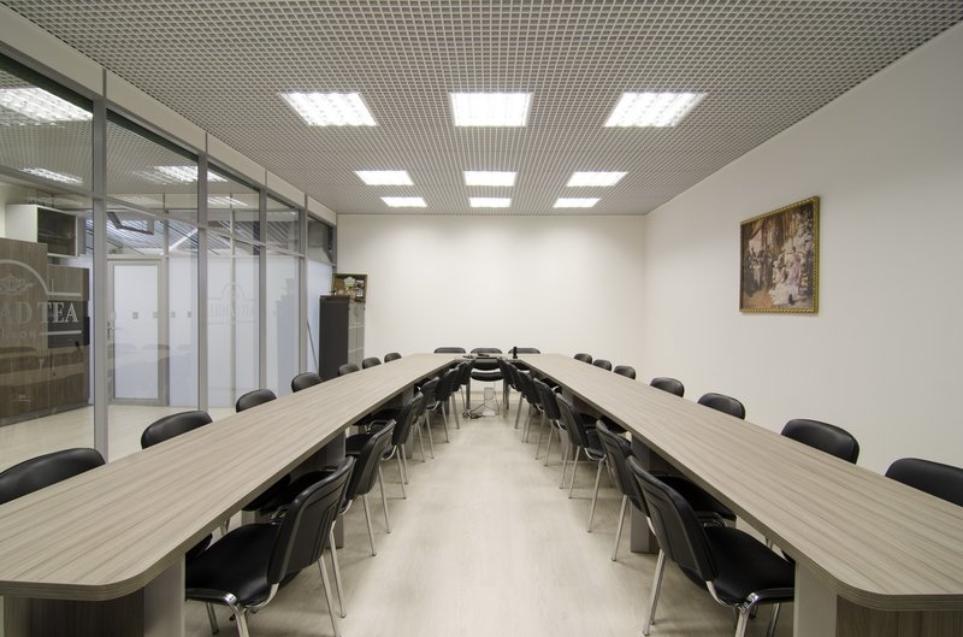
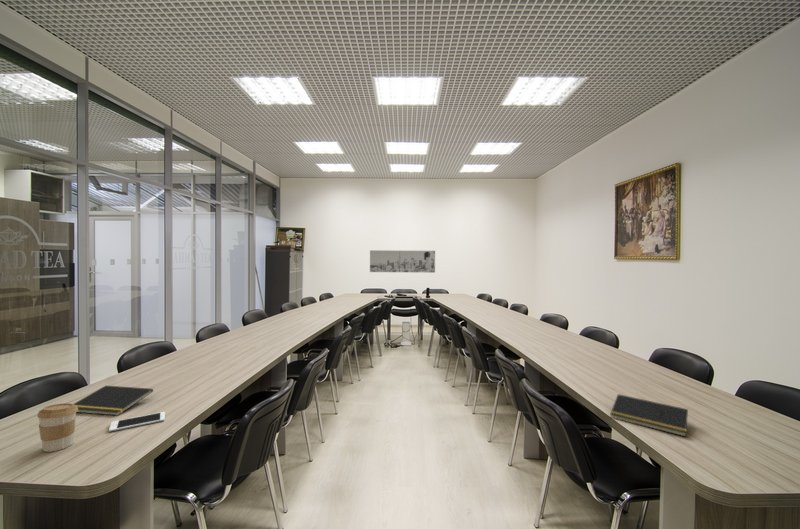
+ coffee cup (58, 425)
+ notepad (648, 413)
+ wall art (402, 261)
+ notepad (111, 399)
+ cell phone (138, 421)
